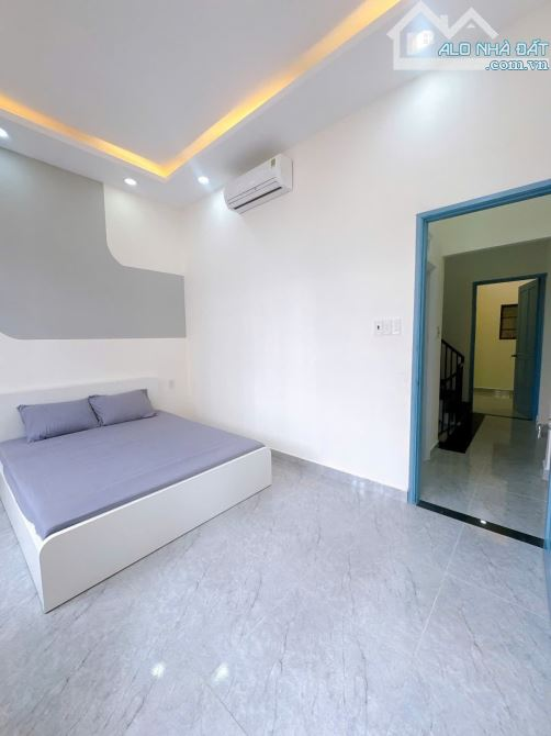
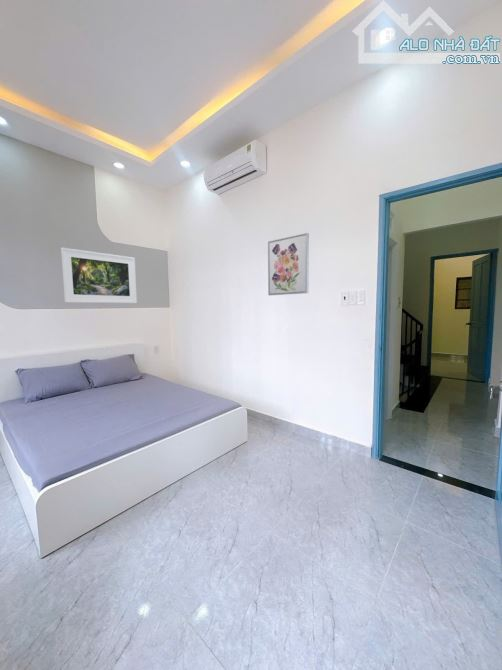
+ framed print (102, 278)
+ wall art (287, 266)
